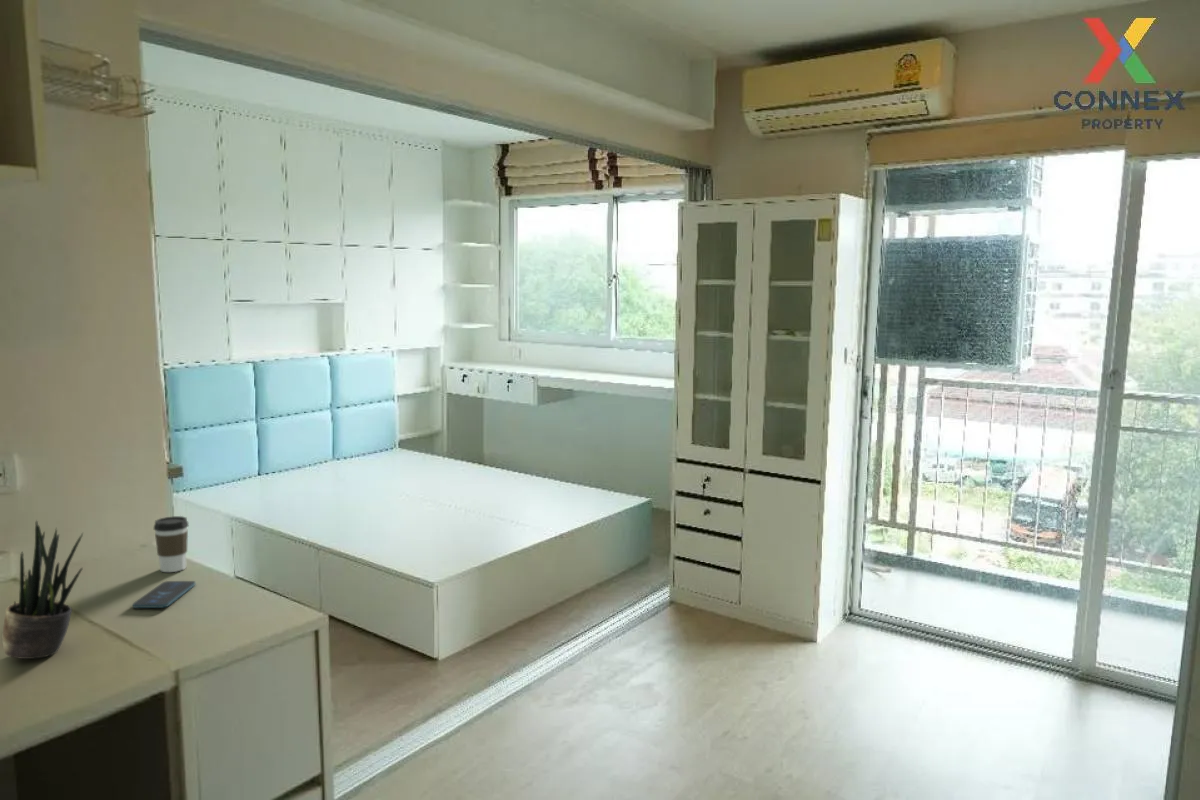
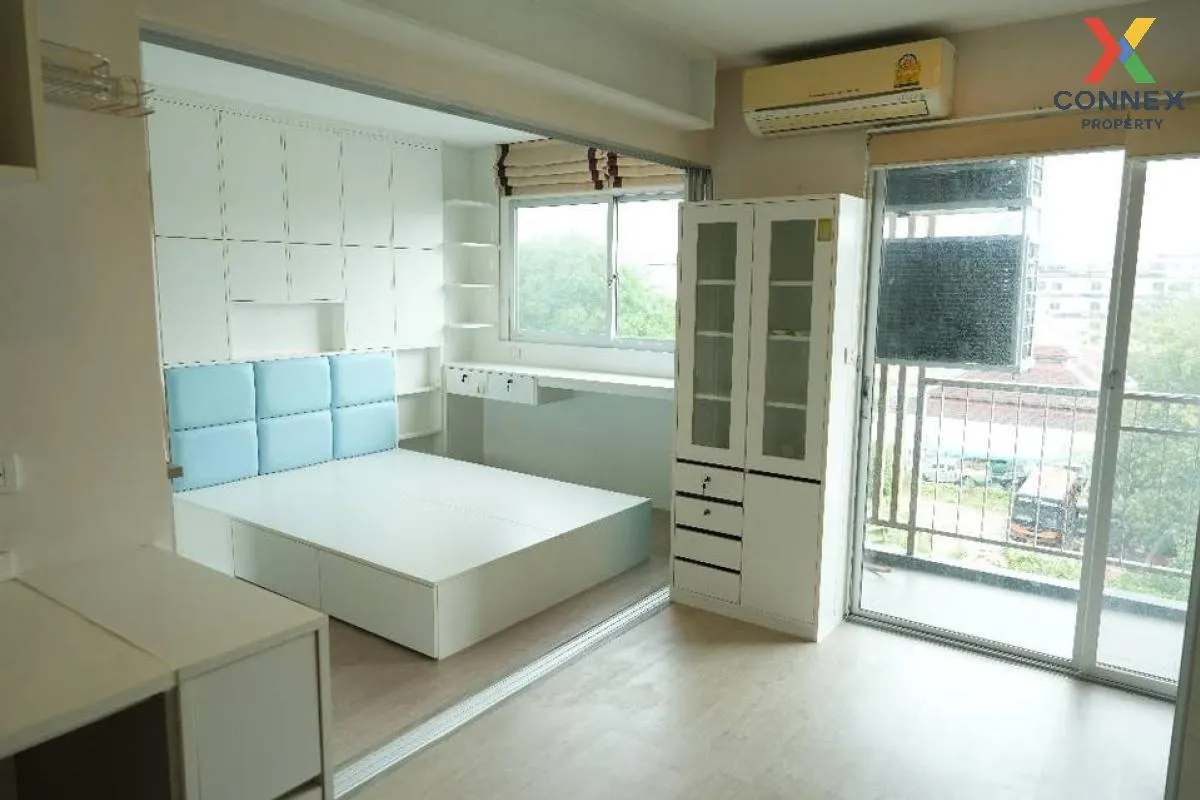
- coffee cup (172, 544)
- smartphone (165, 593)
- potted plant (43, 586)
